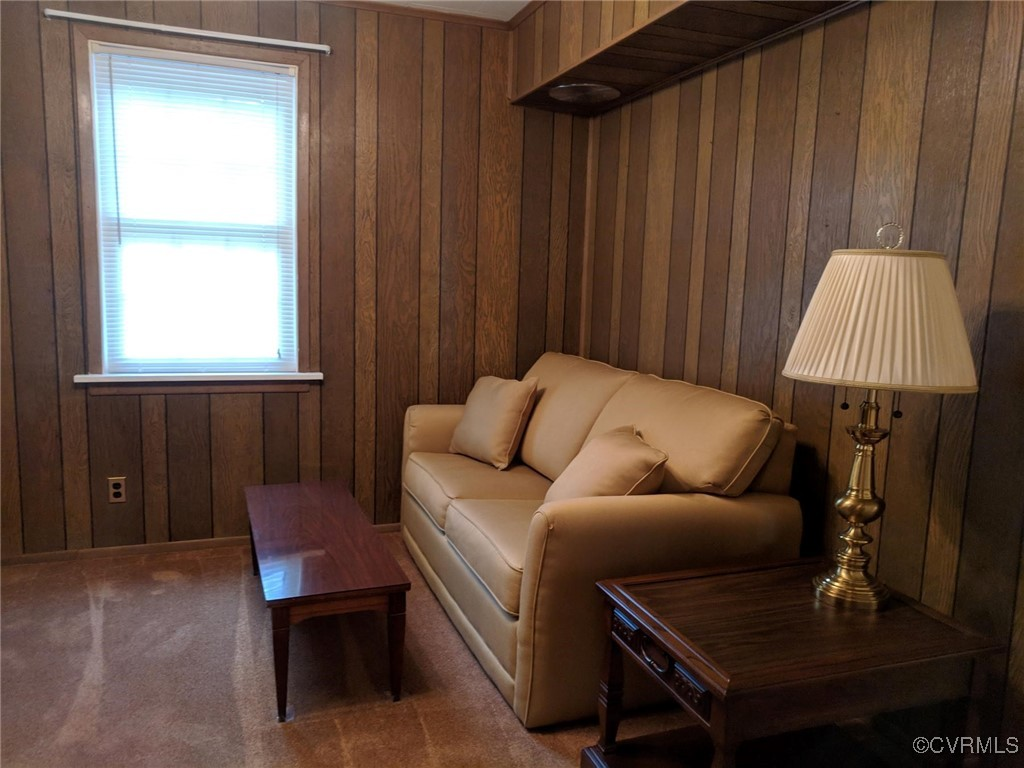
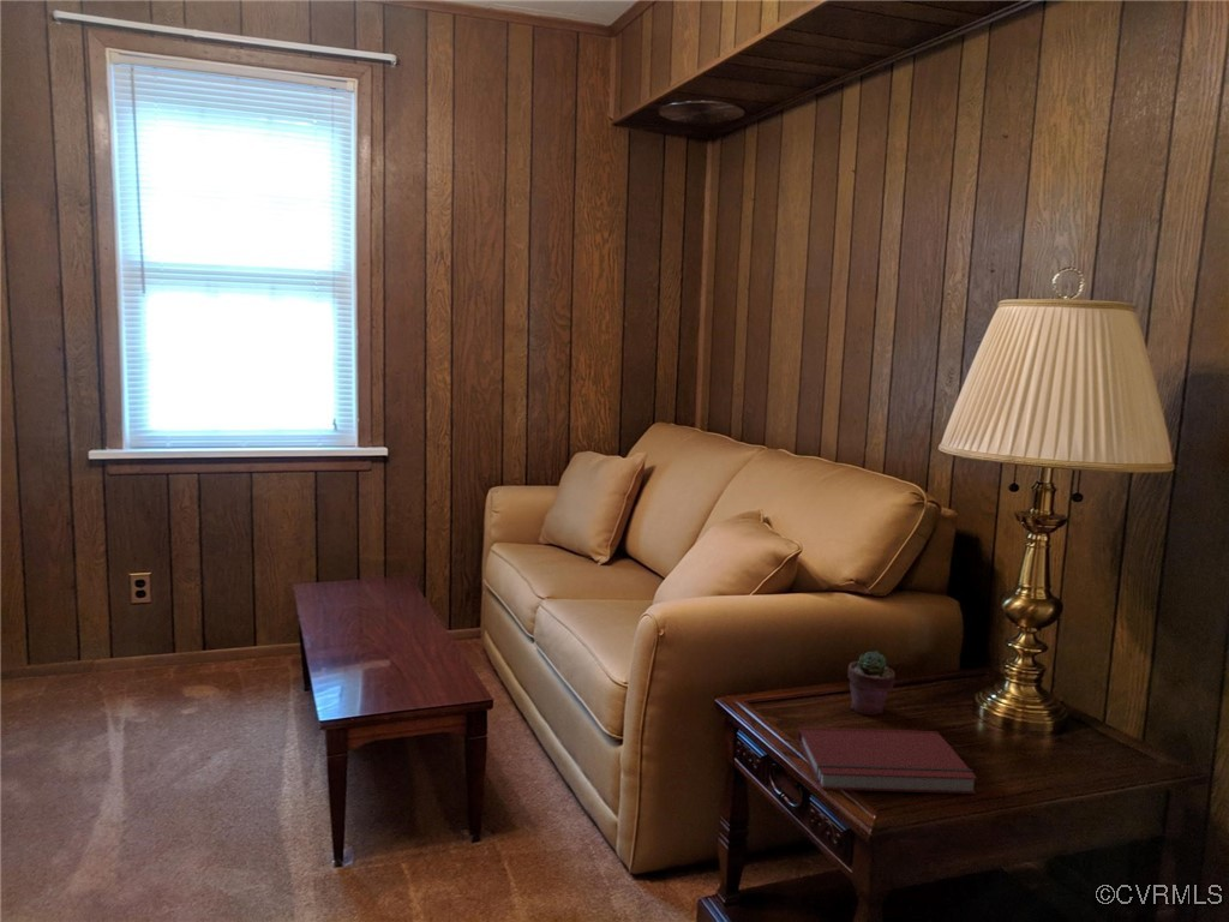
+ potted succulent (870, 681)
+ book (882, 758)
